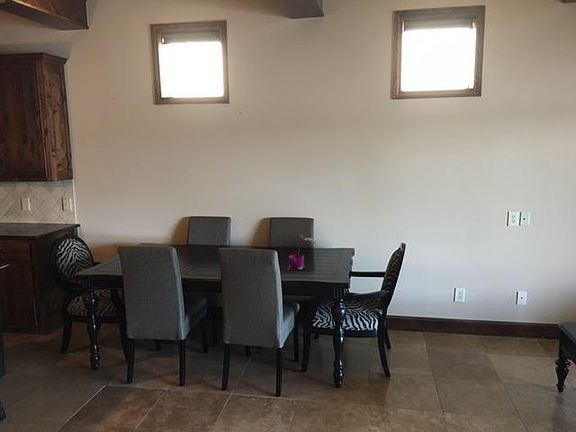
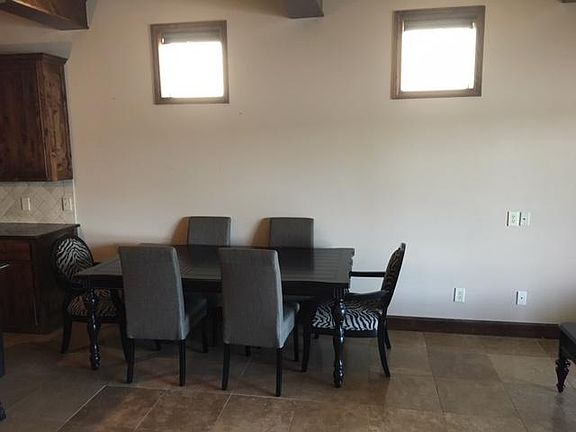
- potted plant (299, 249)
